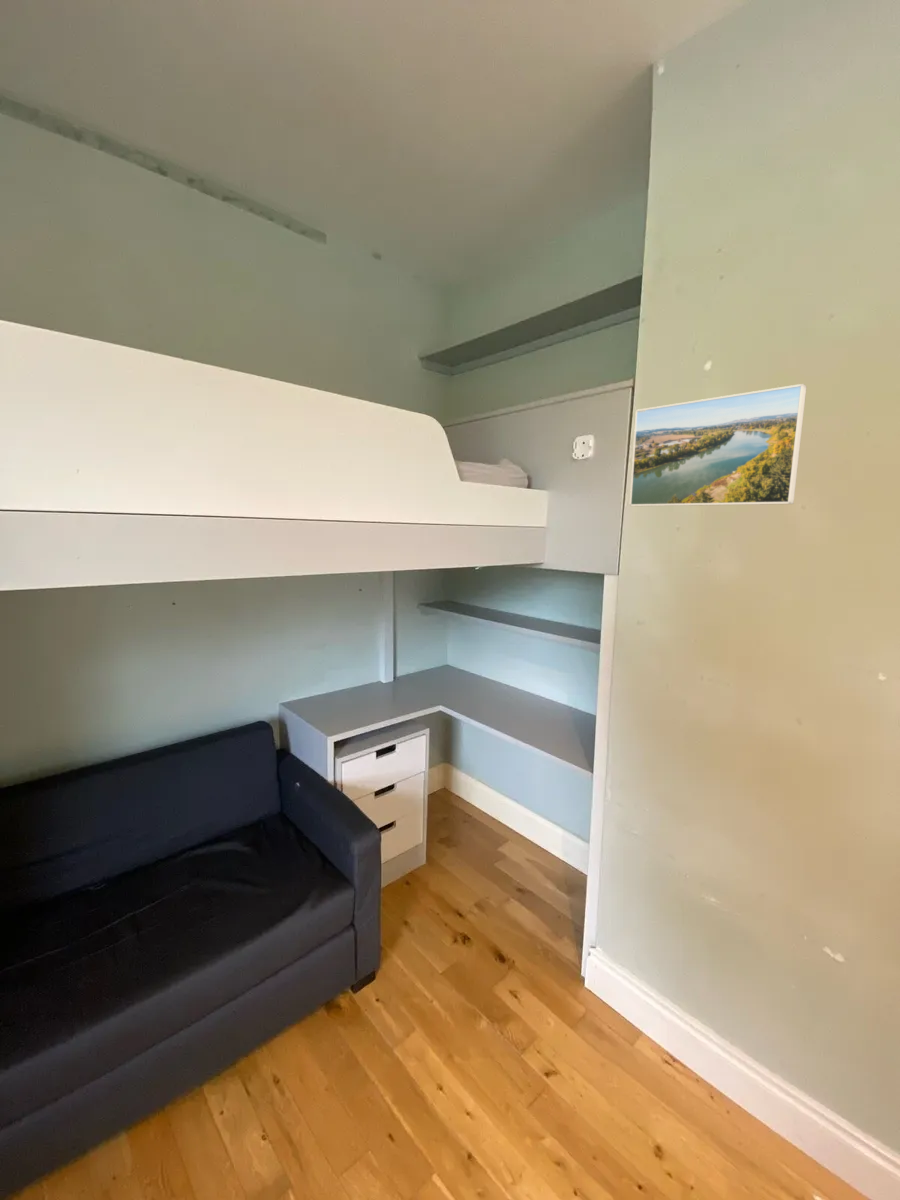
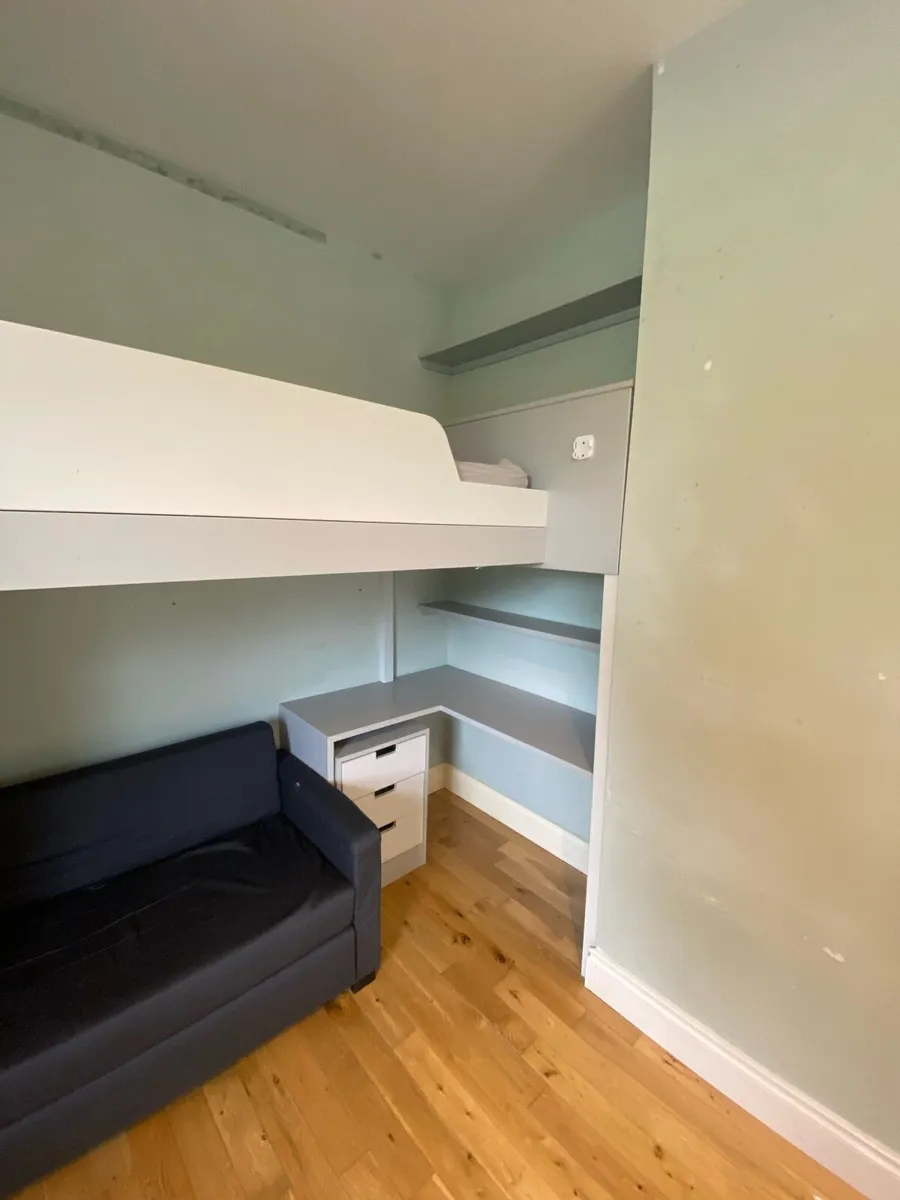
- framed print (708, 453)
